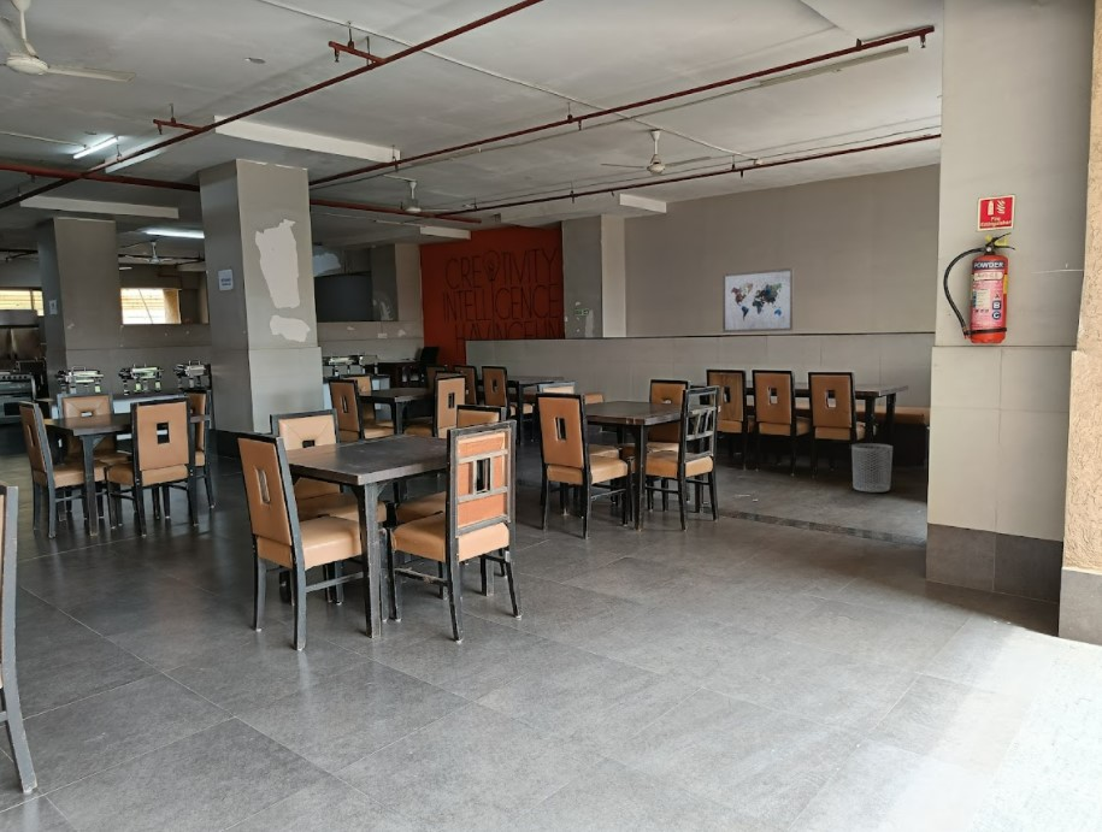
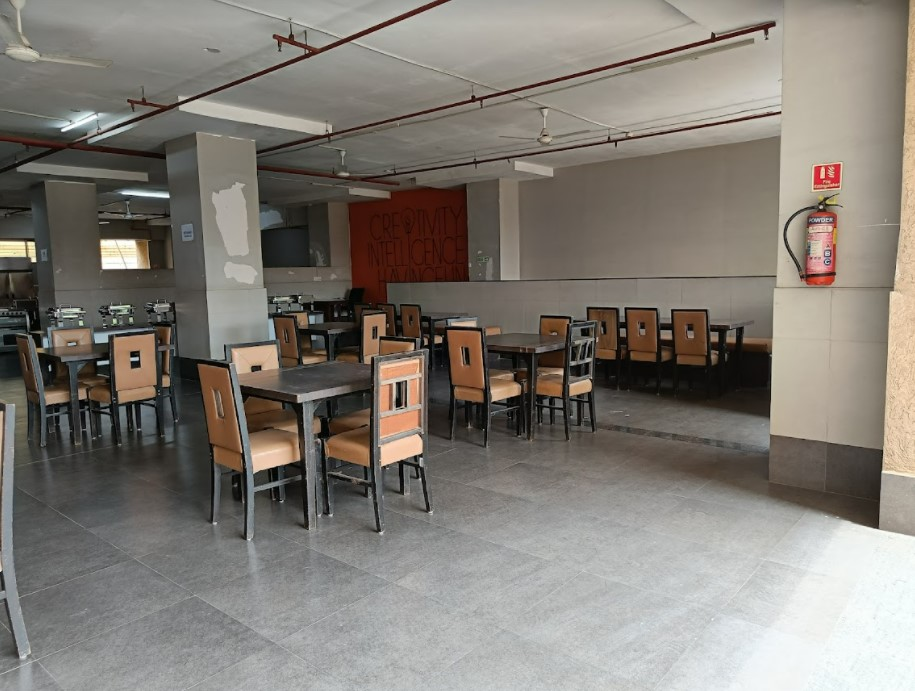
- waste bin (871, 466)
- wall art (756, 301)
